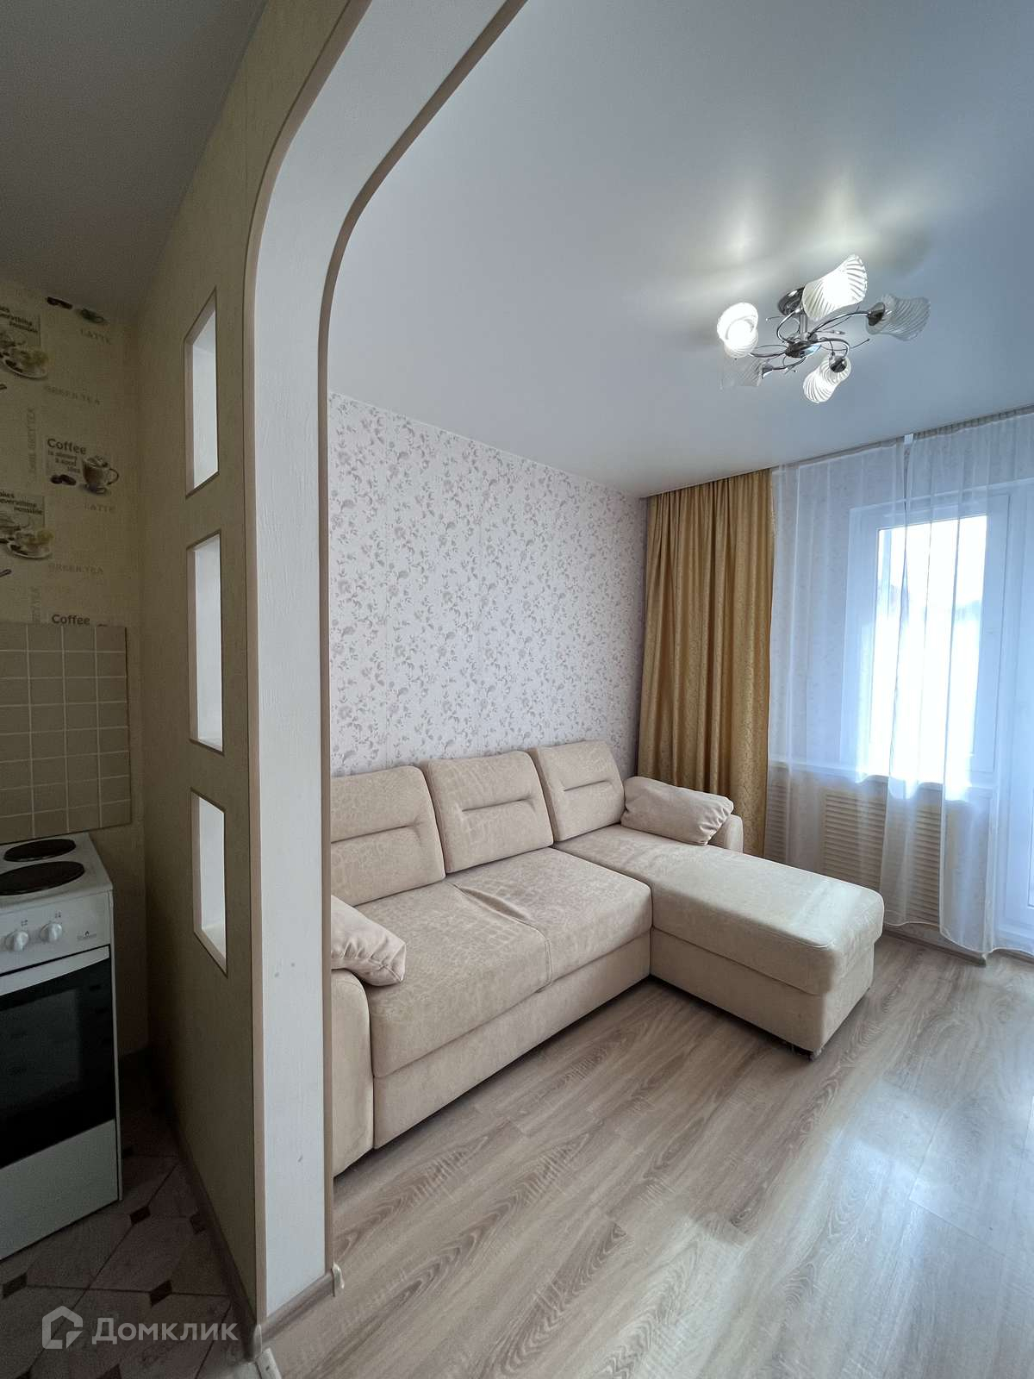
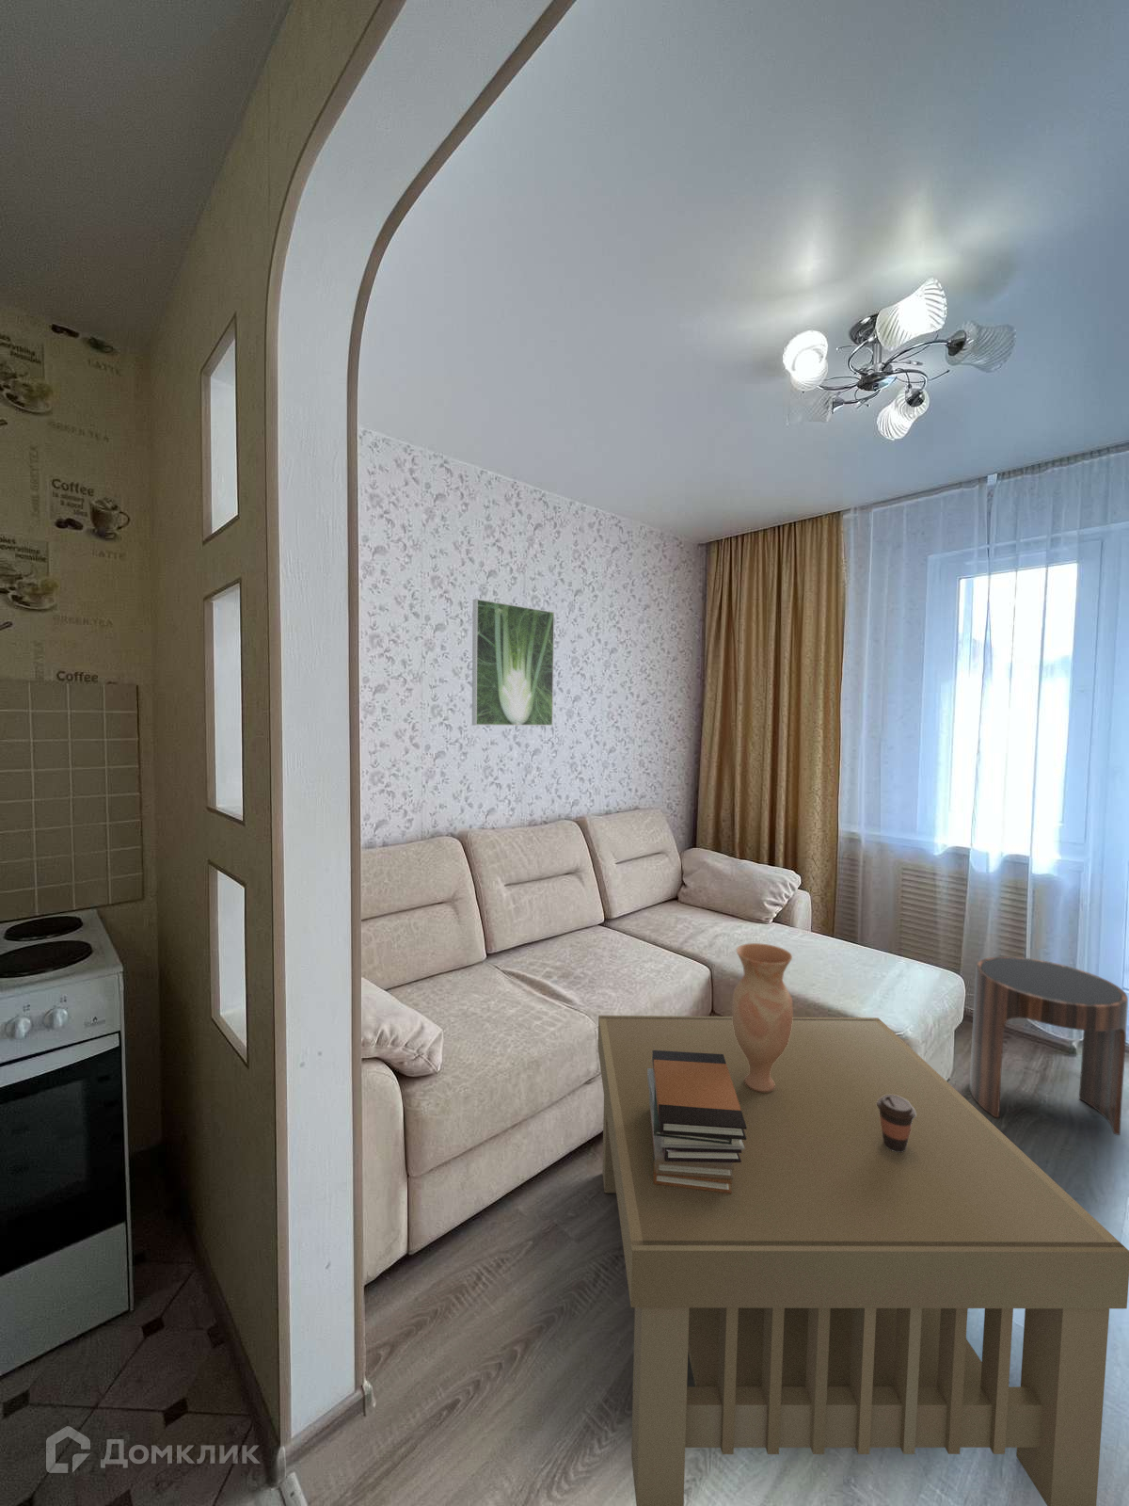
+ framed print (515, 665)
+ coffee table (786, 1199)
+ book stack (691, 1113)
+ side table (1050, 1025)
+ vase (761, 1019)
+ coffee cup (894, 1123)
